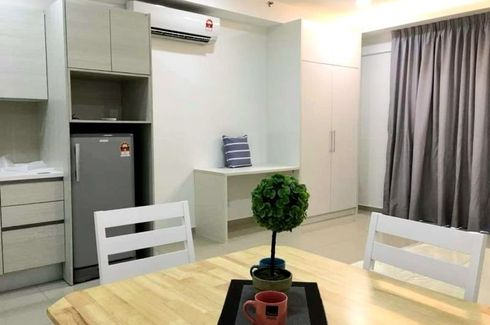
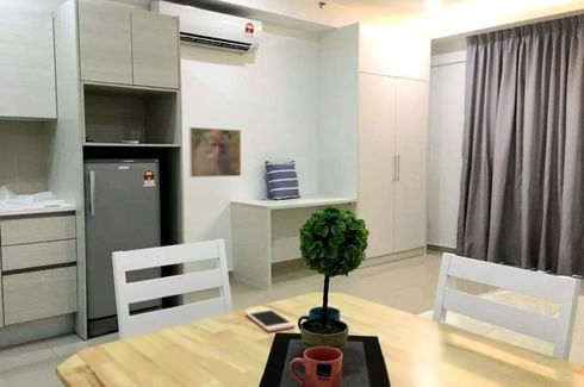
+ cell phone (268, 318)
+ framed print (216, 152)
